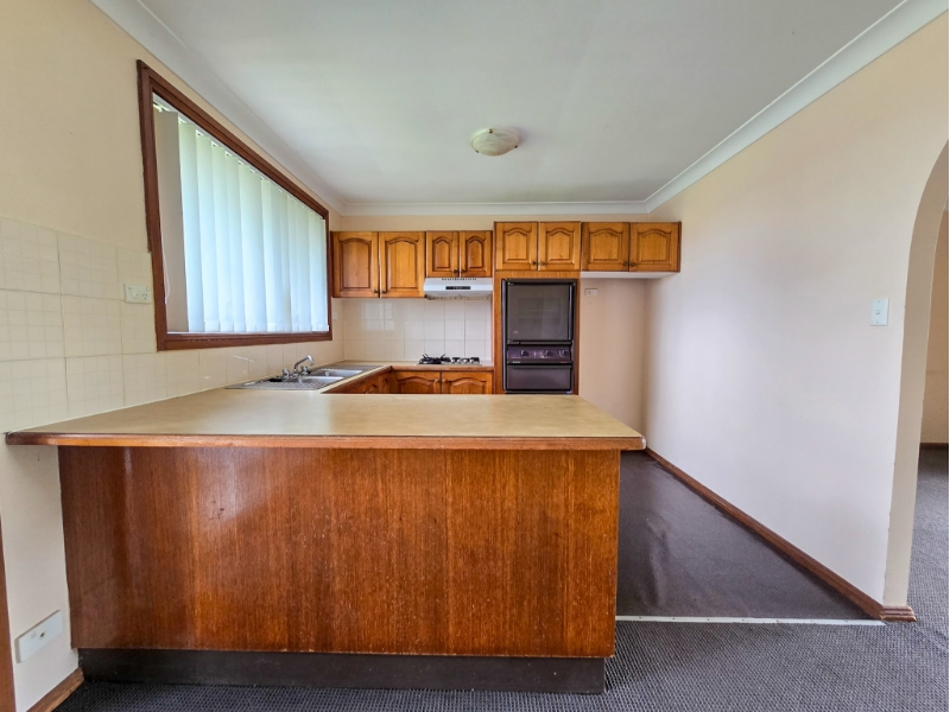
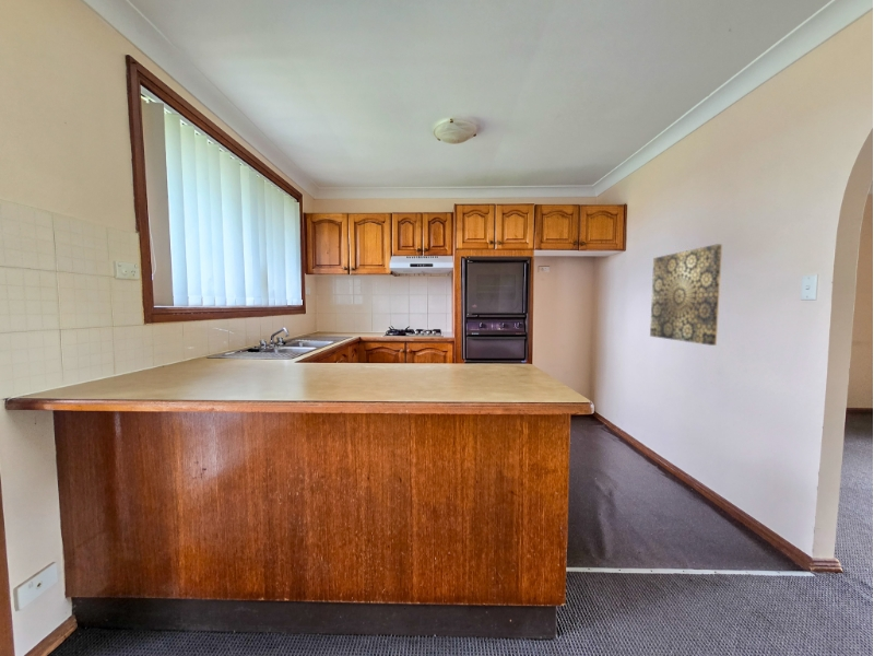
+ wall art (681, 296)
